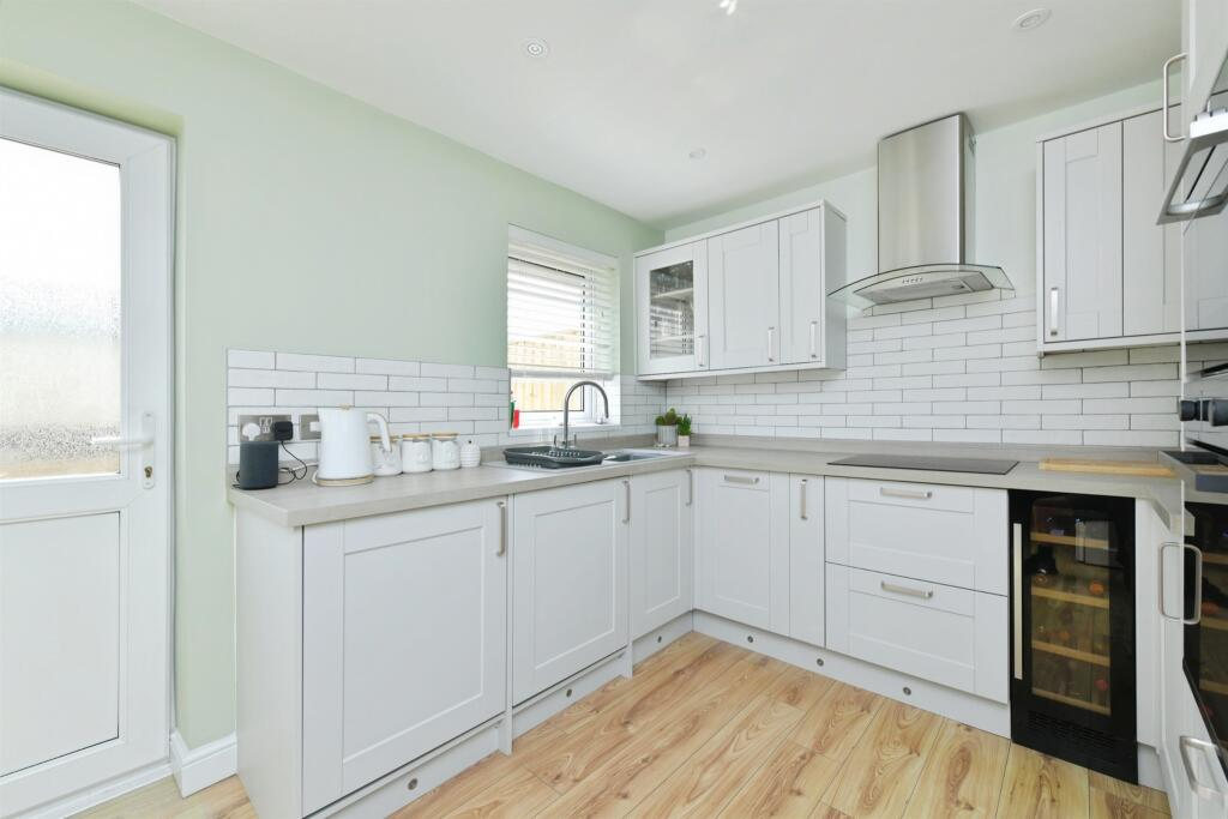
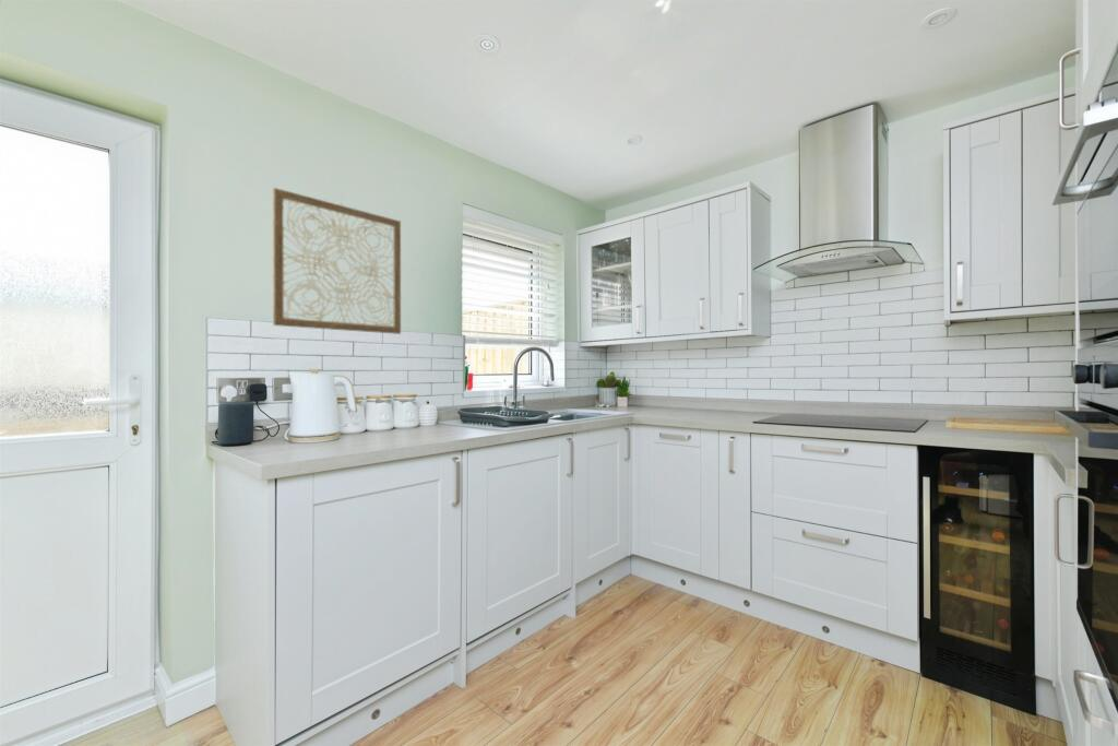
+ wall art (340, 270)
